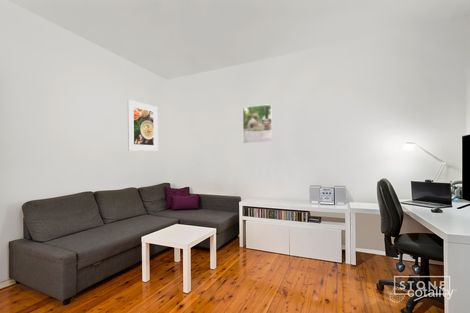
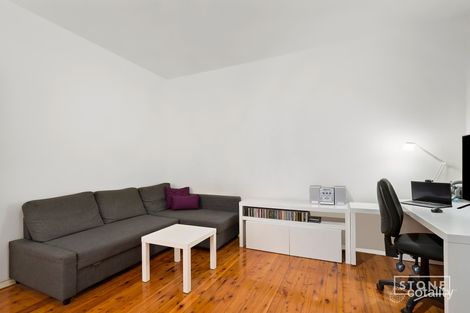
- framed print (257, 124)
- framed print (143, 127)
